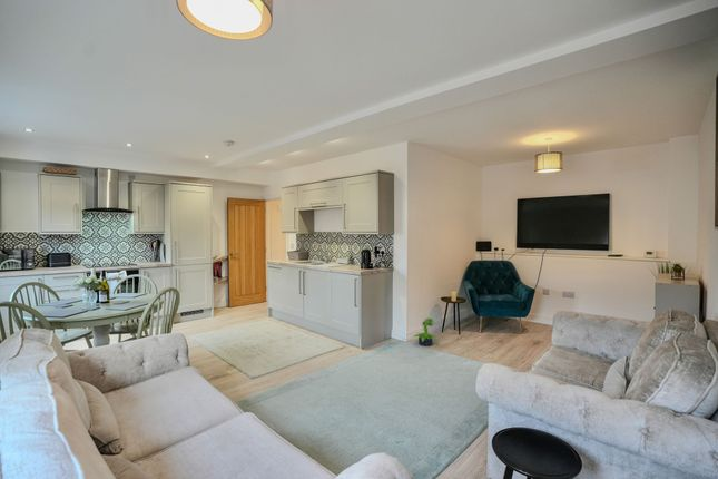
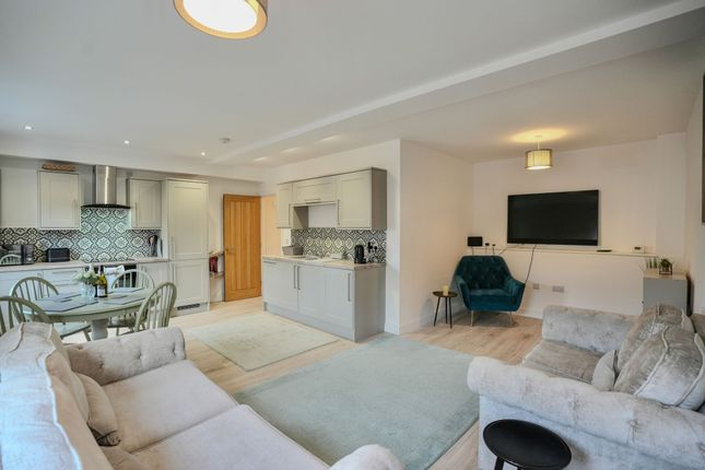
- potted plant (425, 331)
